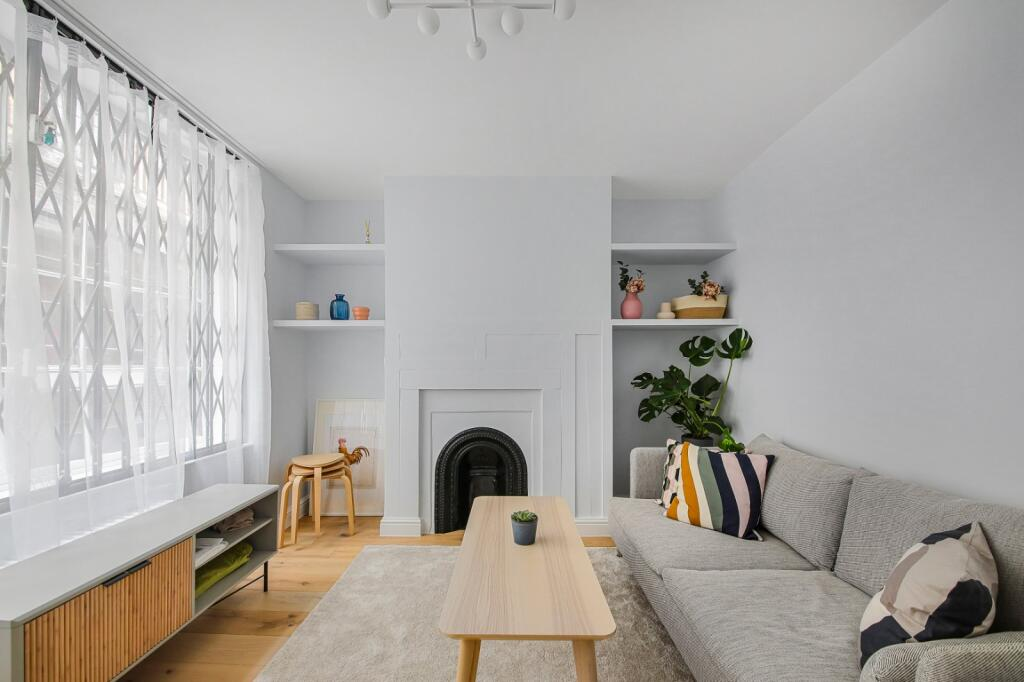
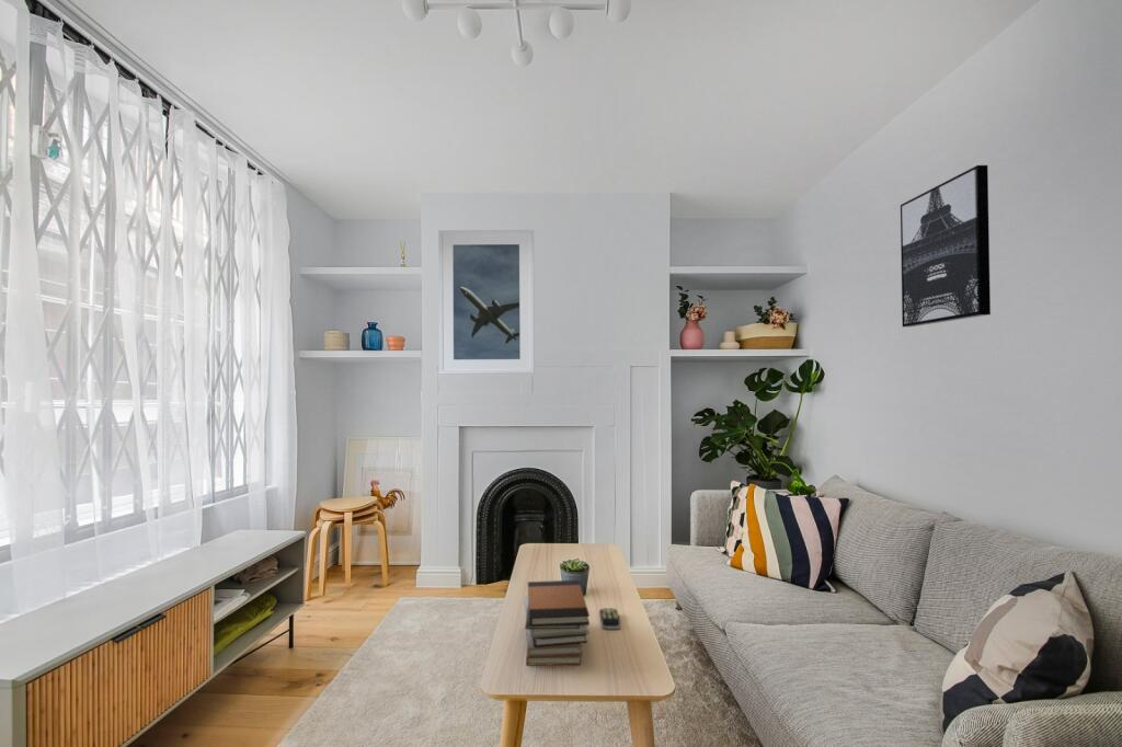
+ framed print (486, 301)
+ remote control (609, 618)
+ wall art (940, 254)
+ book stack (554, 619)
